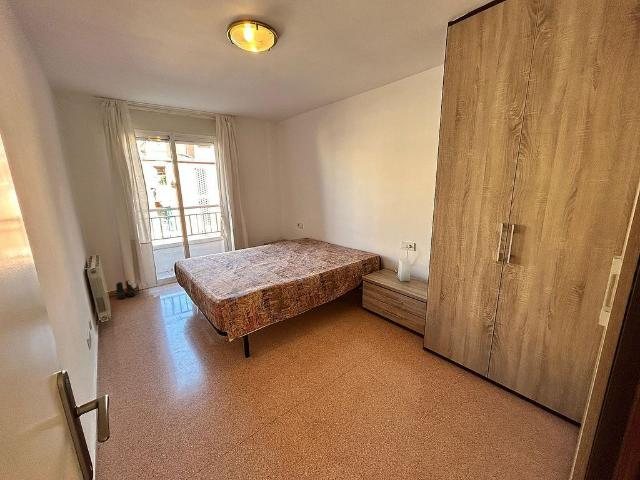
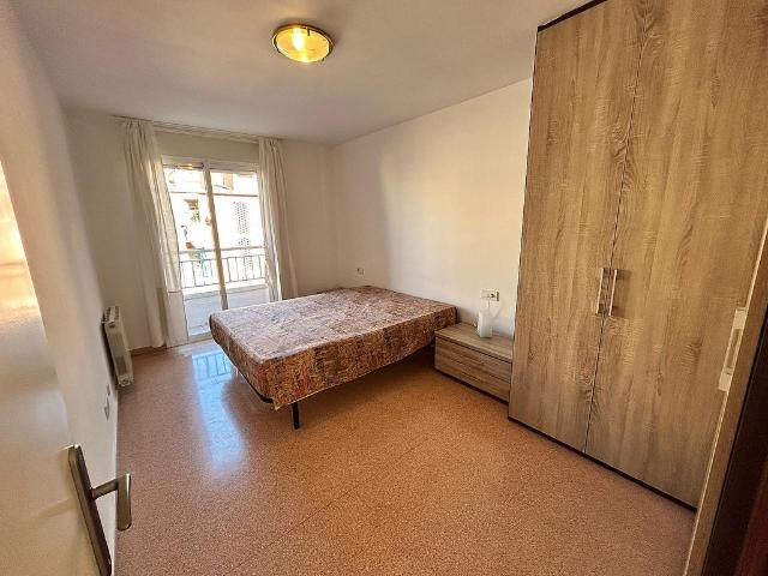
- boots (126, 287)
